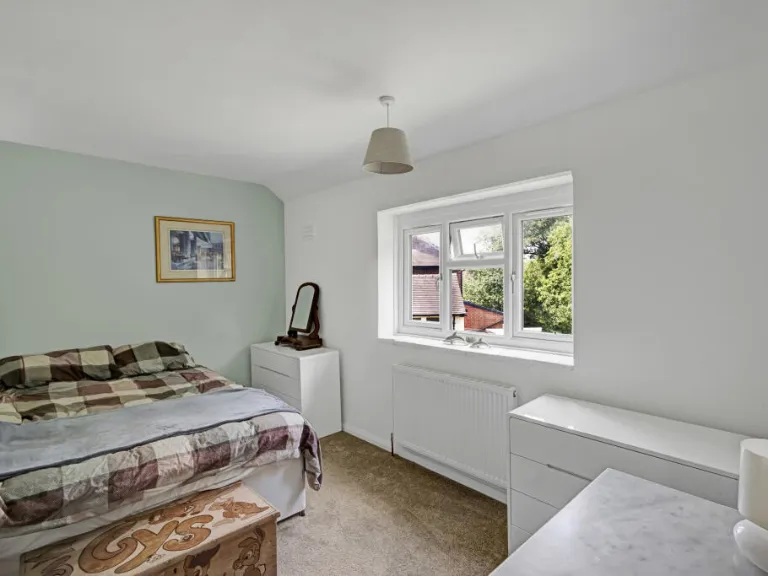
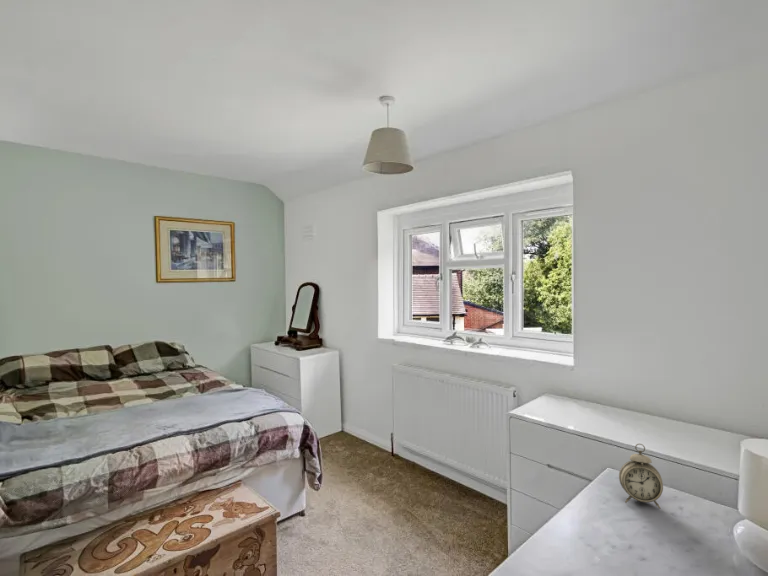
+ alarm clock (641, 473)
